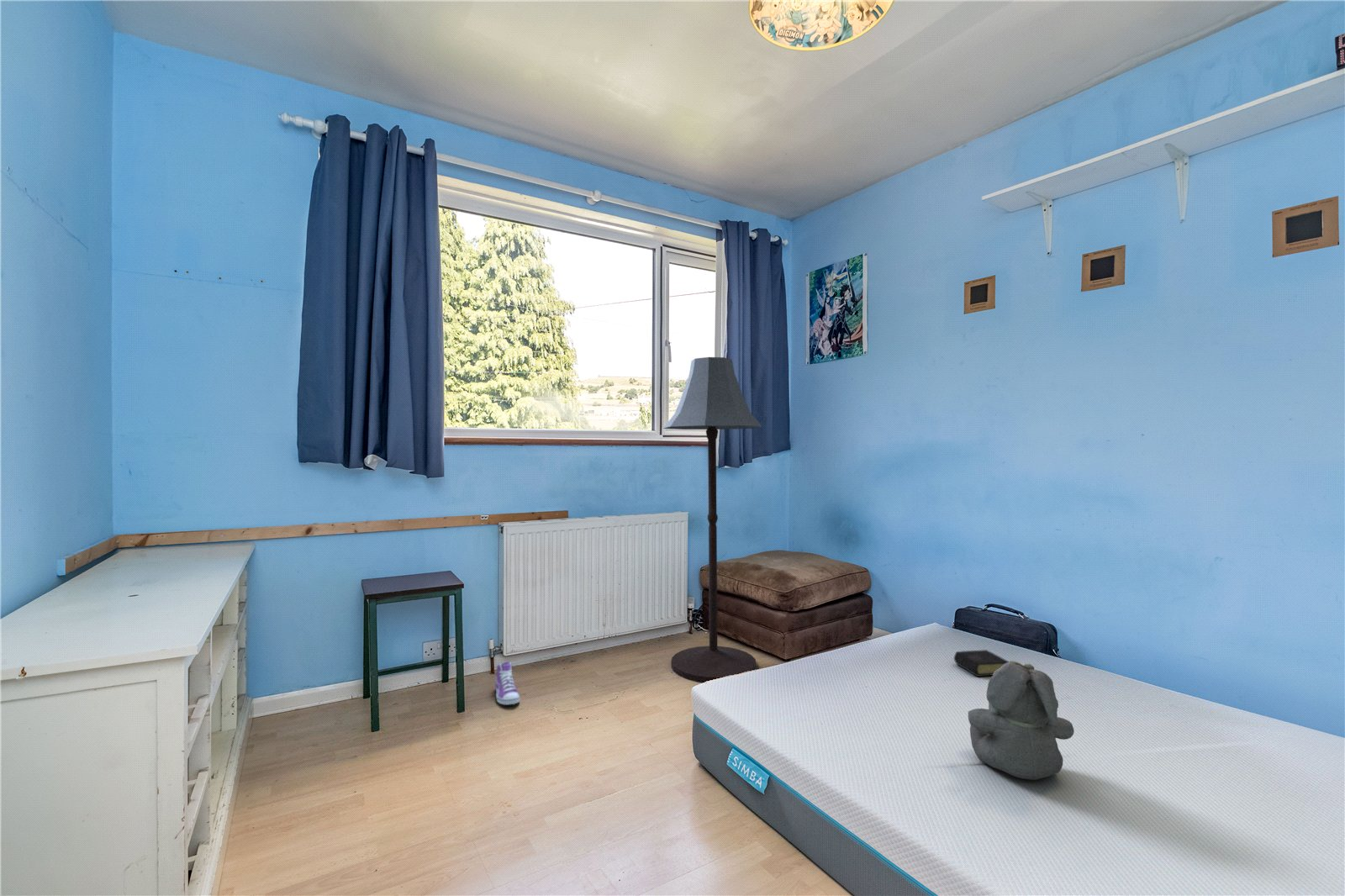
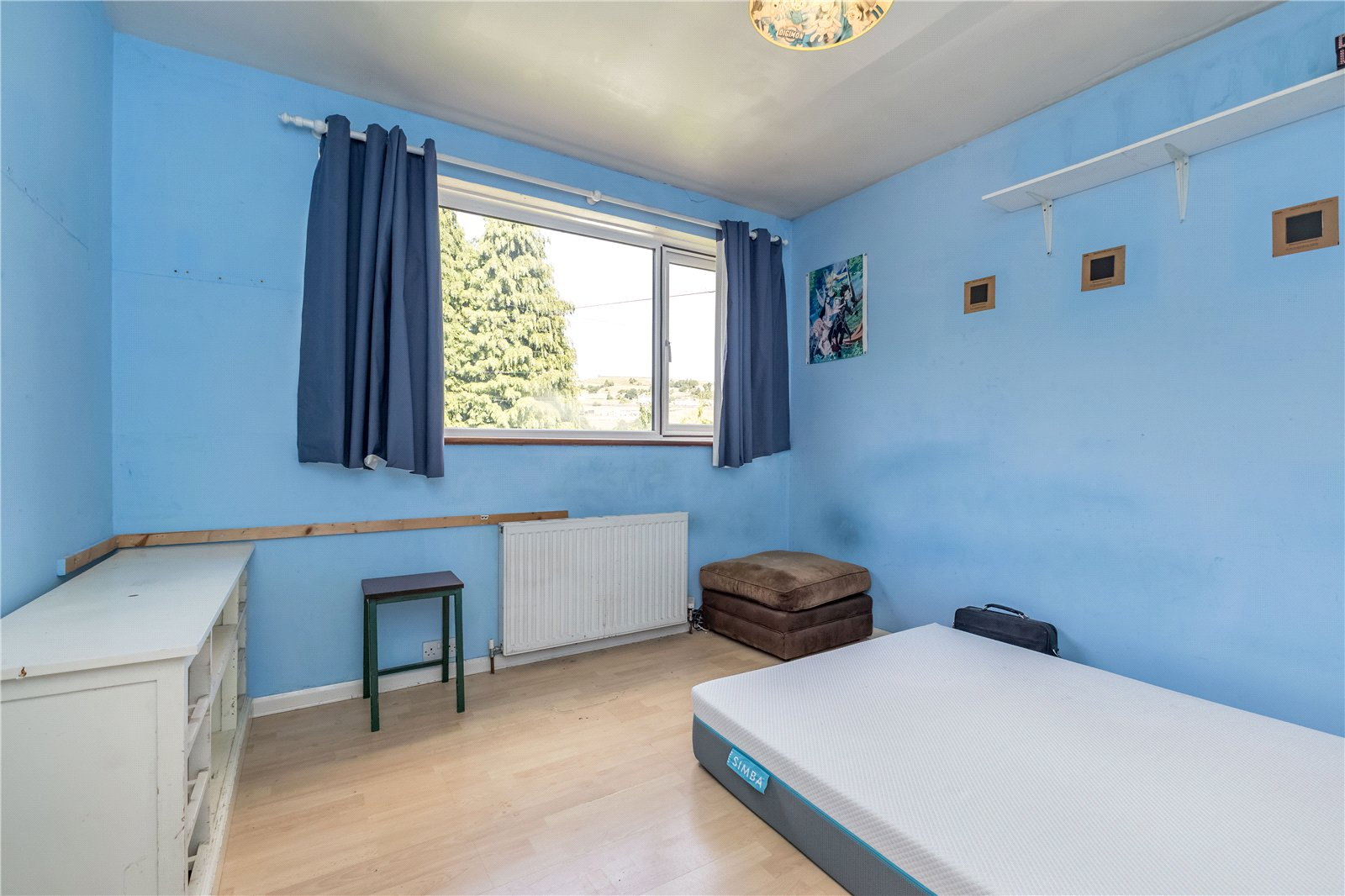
- floor lamp (712, 513)
- book (980, 662)
- sneaker (505, 681)
- teddy bear (1022, 717)
